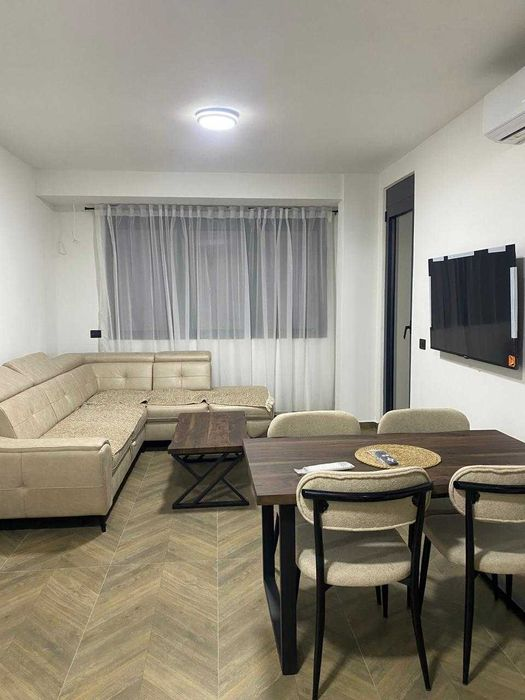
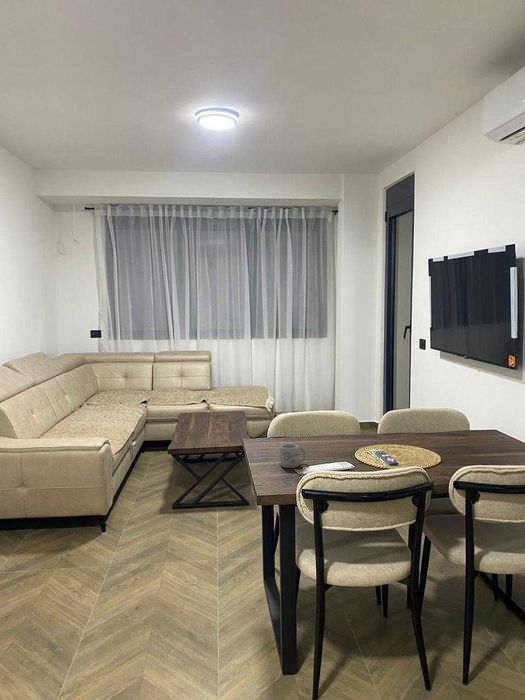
+ mug (293, 455)
